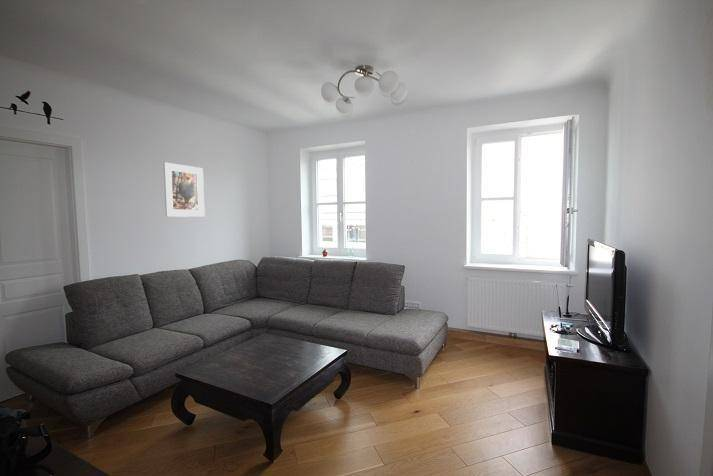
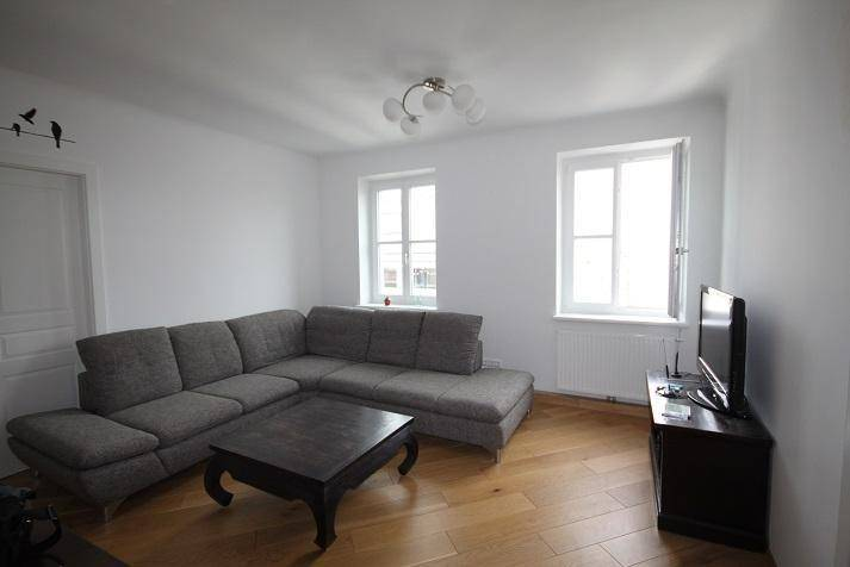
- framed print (185, 191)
